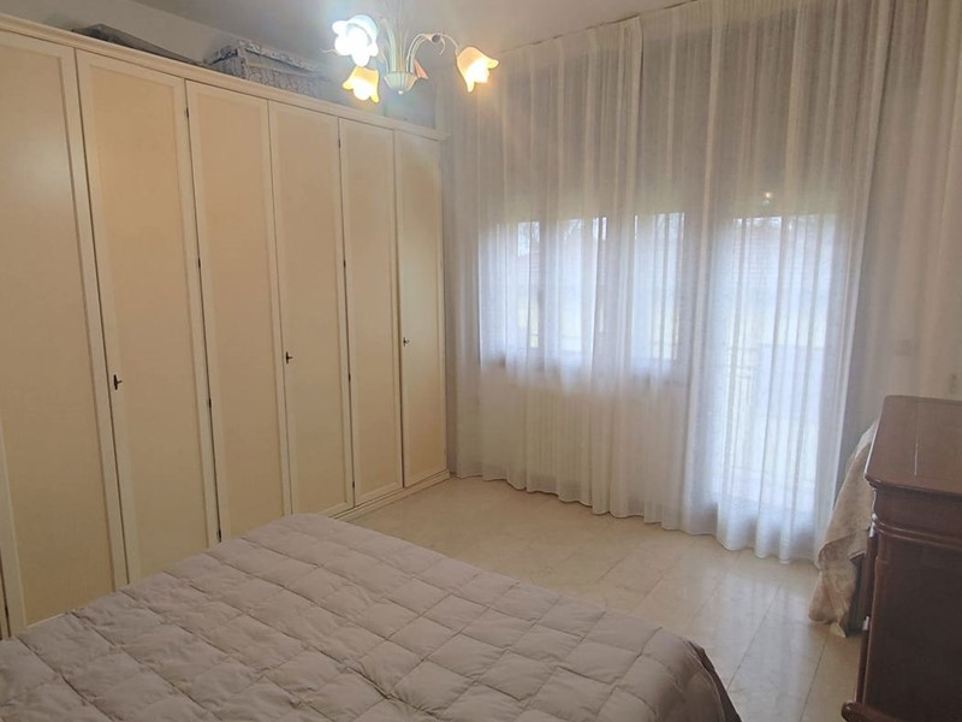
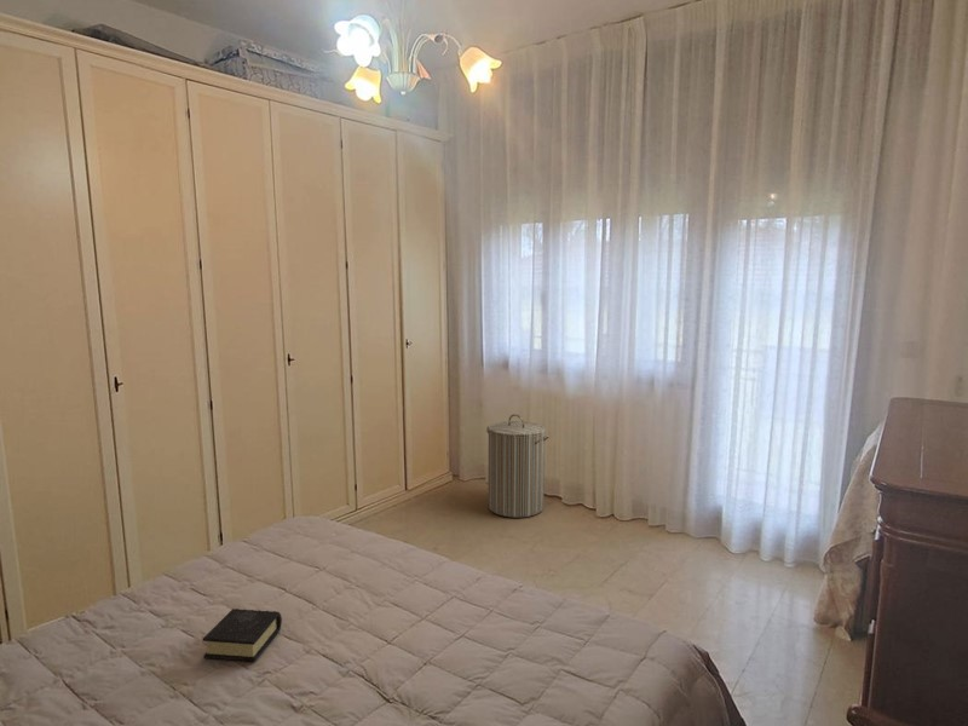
+ laundry hamper (515, 461)
+ book (244, 632)
